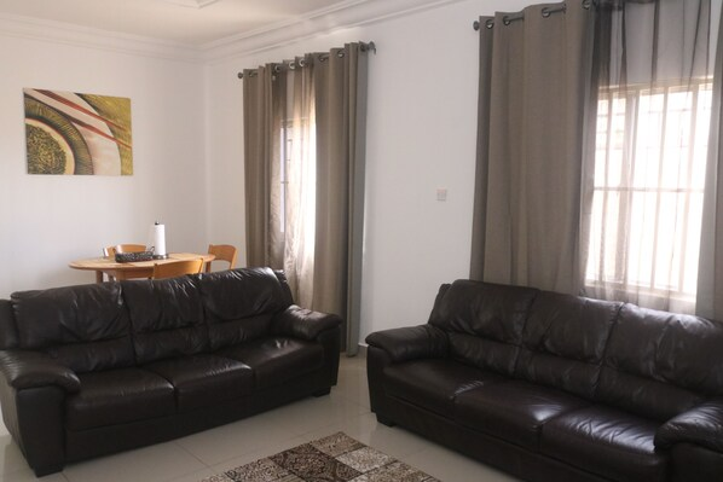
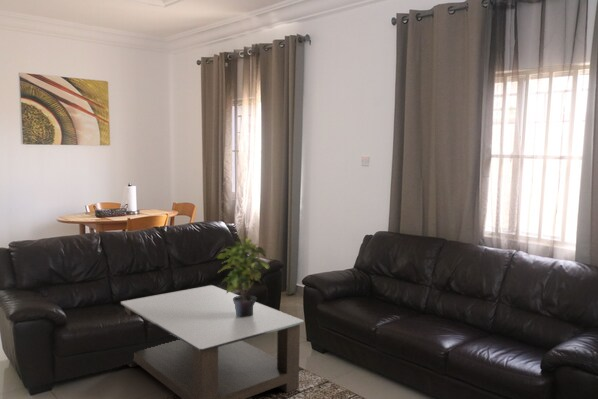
+ potted plant (243, 275)
+ coffee table (207, 342)
